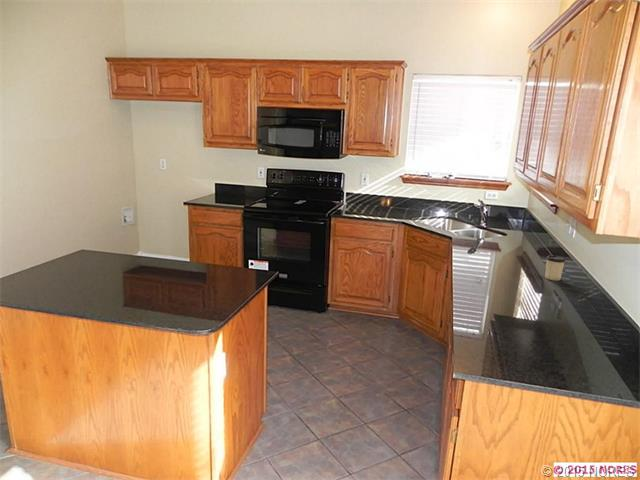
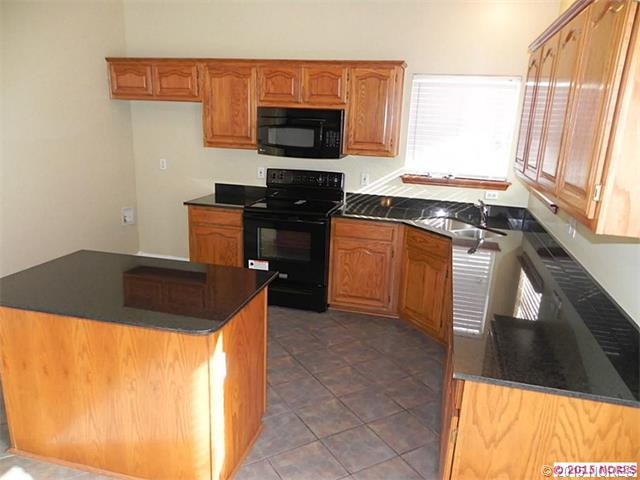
- cup (554, 267)
